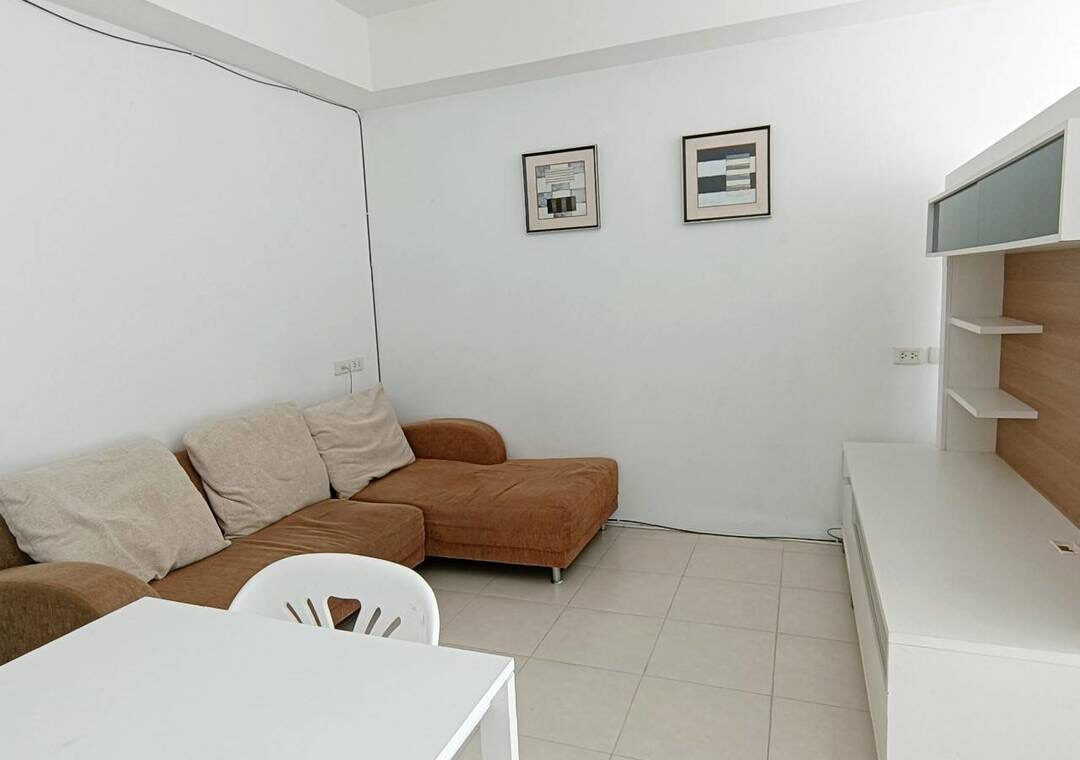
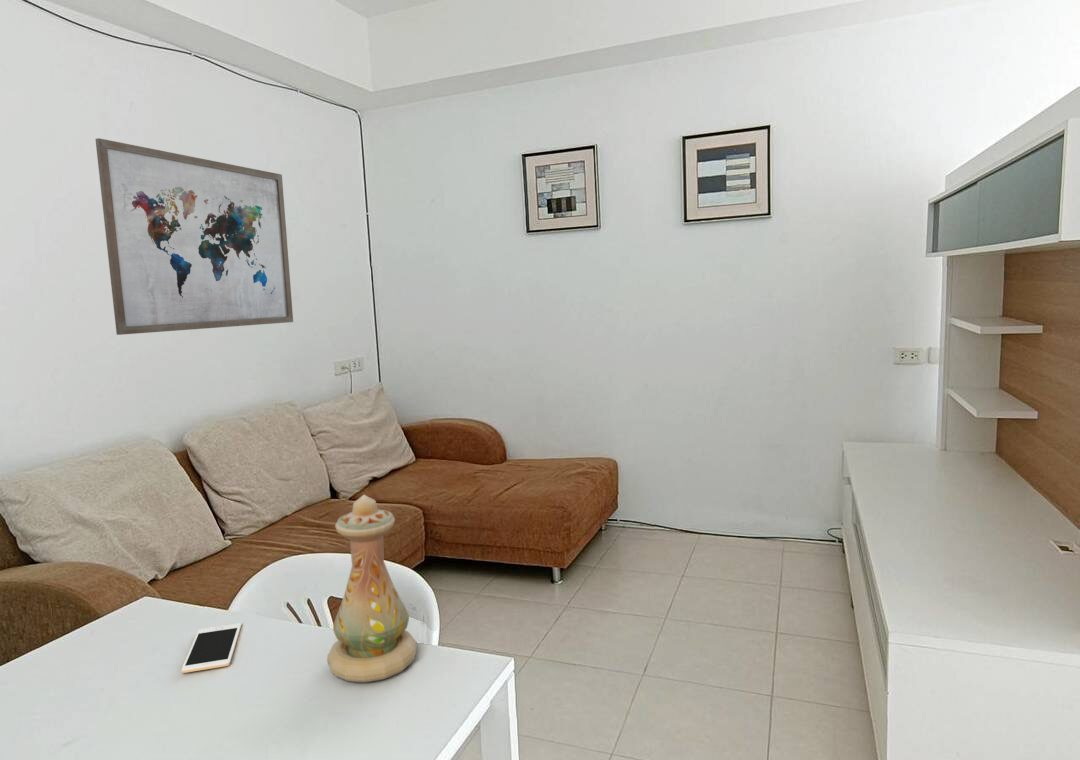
+ vase (367, 580)
+ wall art (209, 244)
+ cell phone (213, 646)
